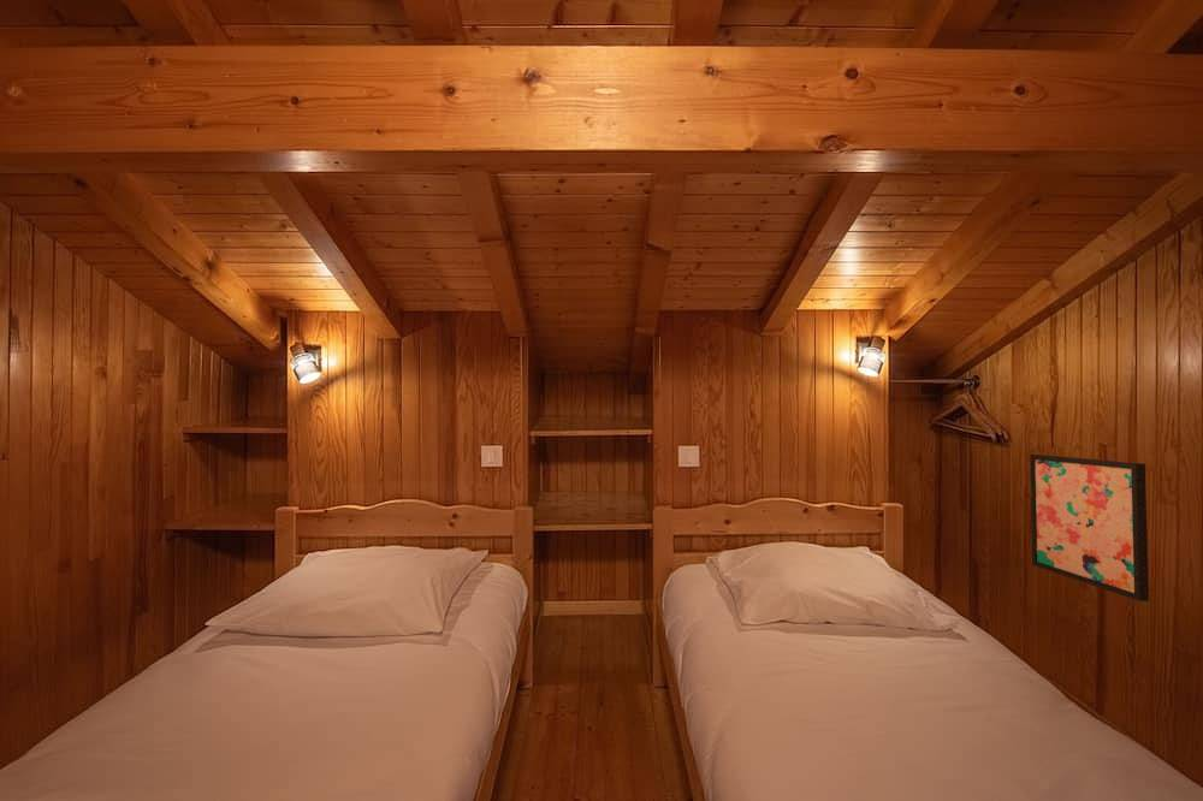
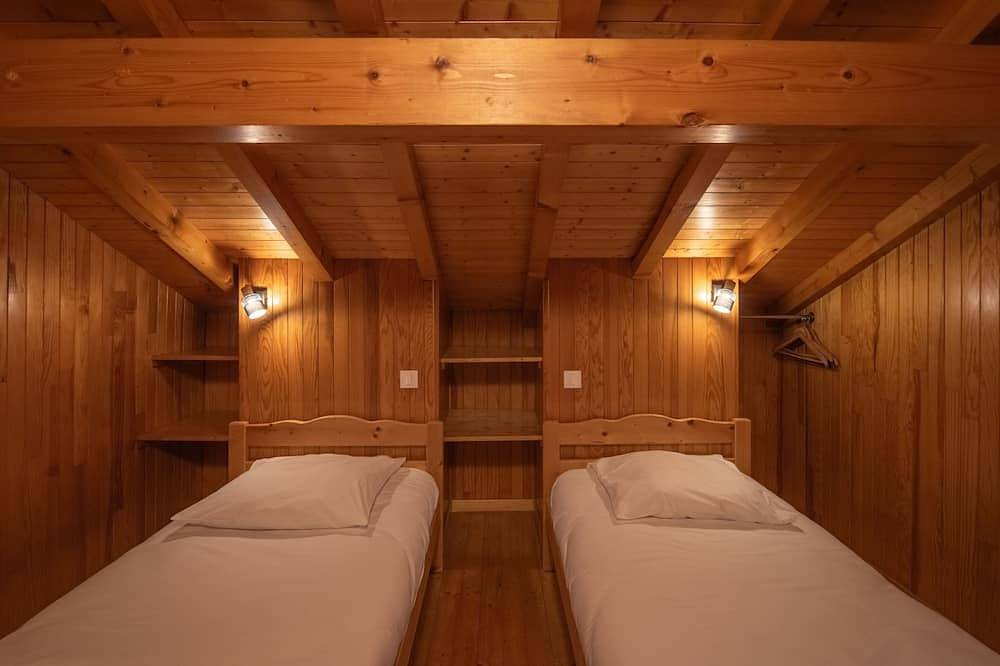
- wall art (1083, 520)
